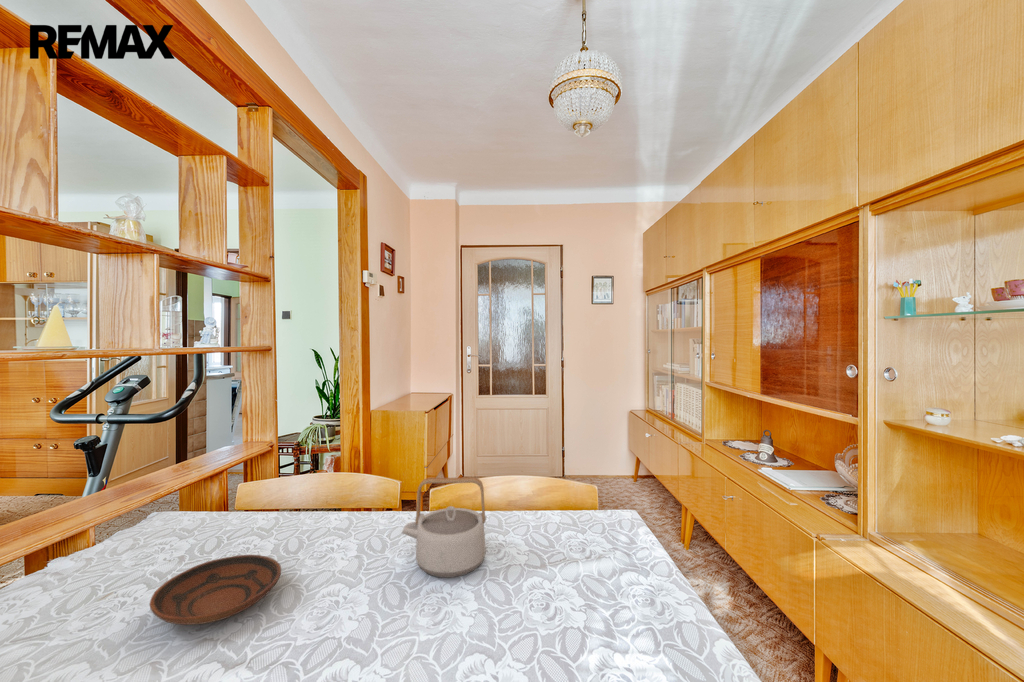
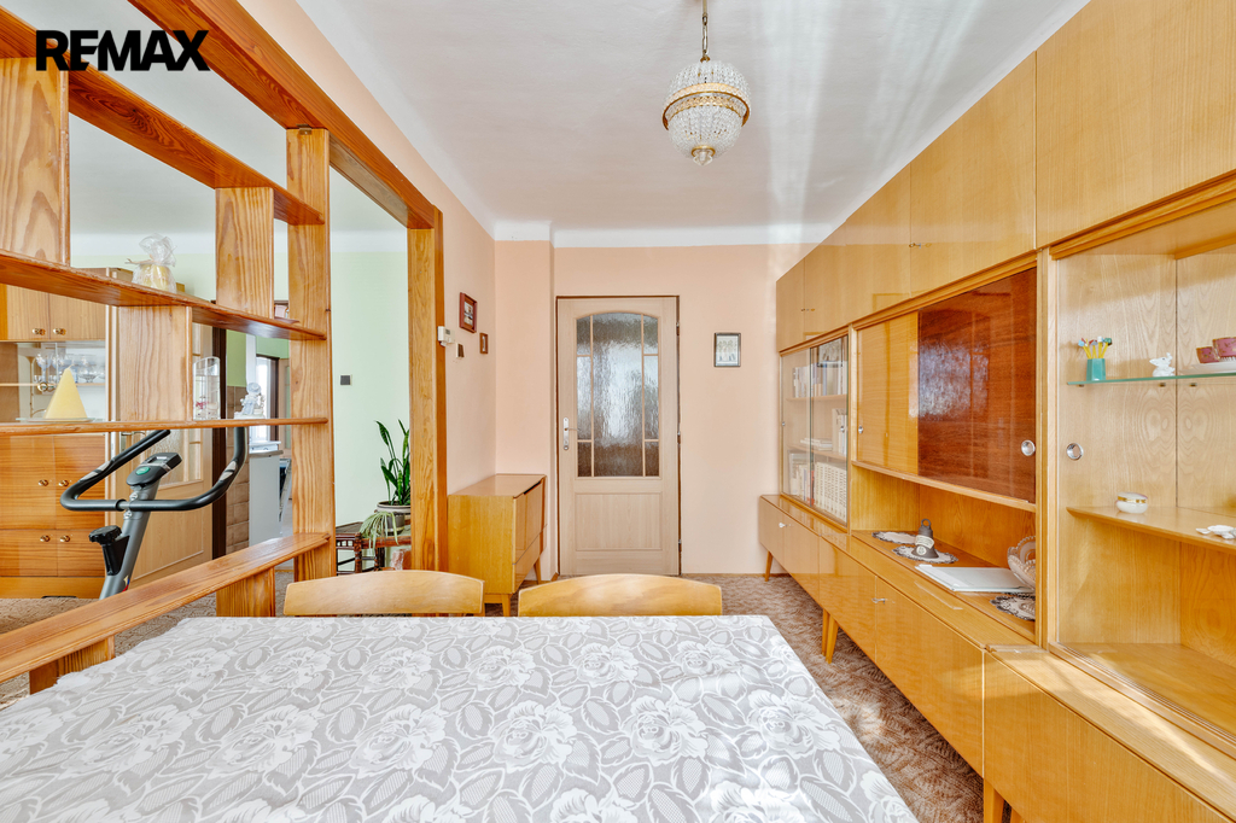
- bowl (220, 592)
- teapot (444, 520)
